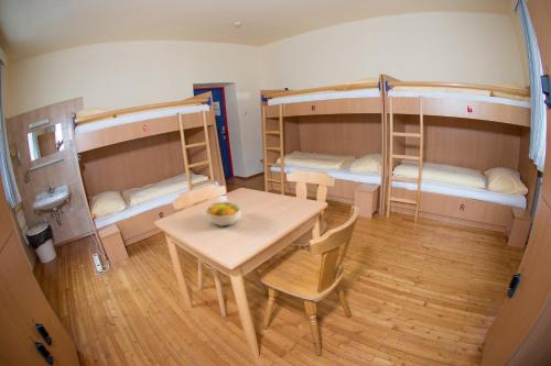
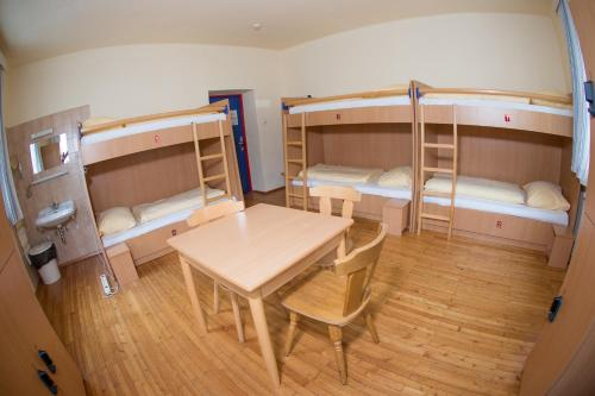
- fruit bowl (223, 211)
